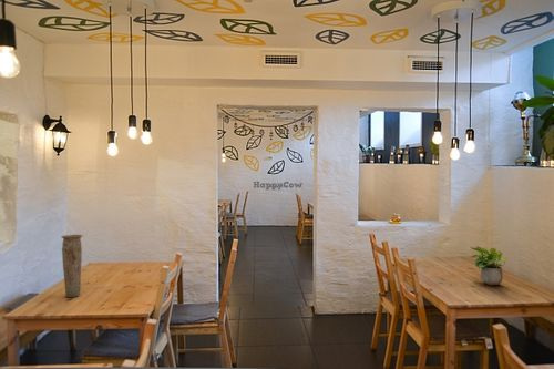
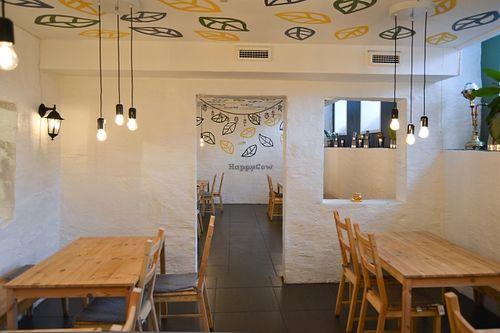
- potted plant (488, 264)
- vase (72, 265)
